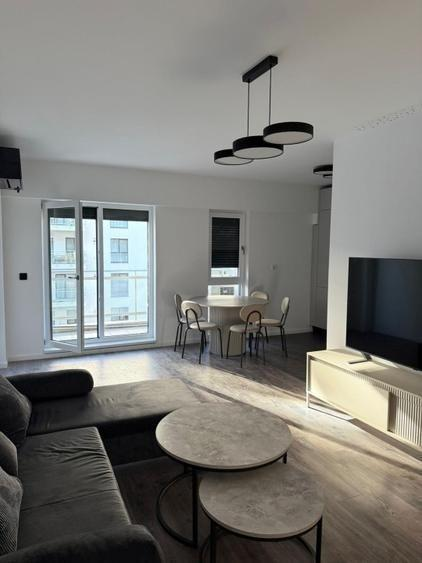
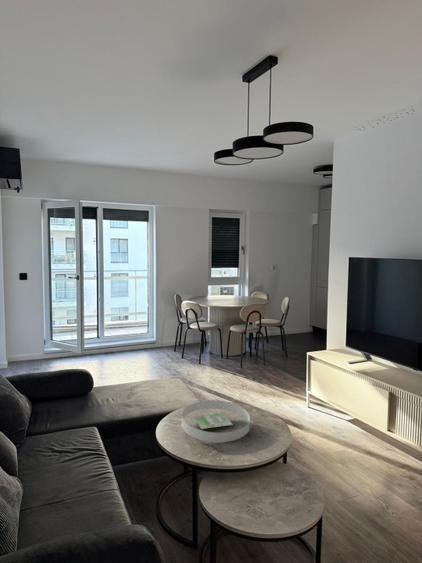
+ decorative tray (215, 419)
